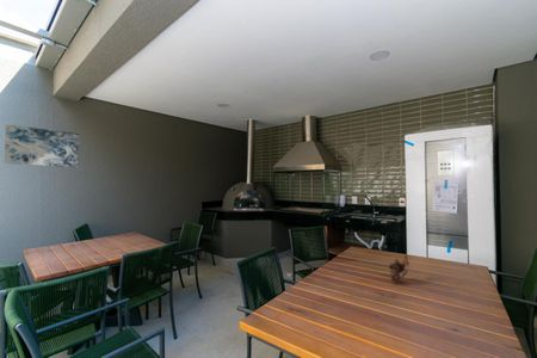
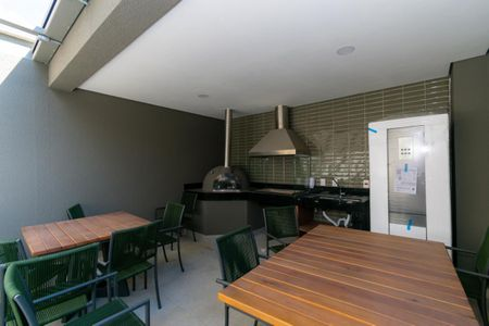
- teapot (399, 267)
- wall art (44, 147)
